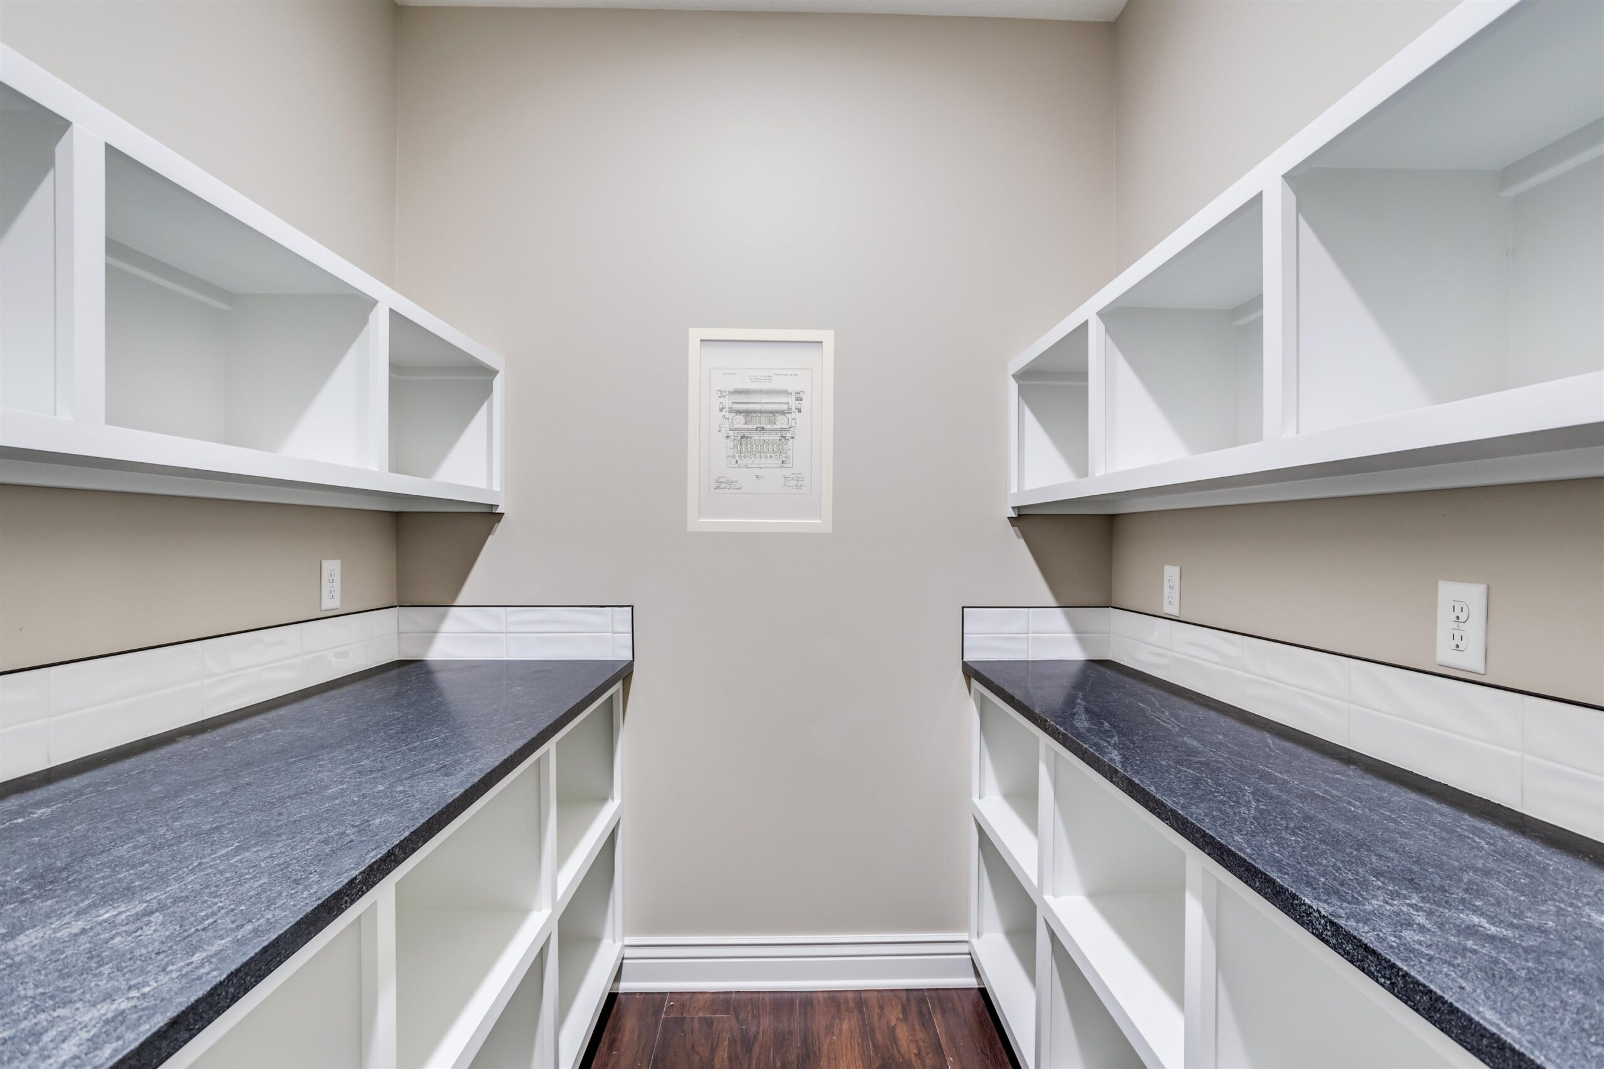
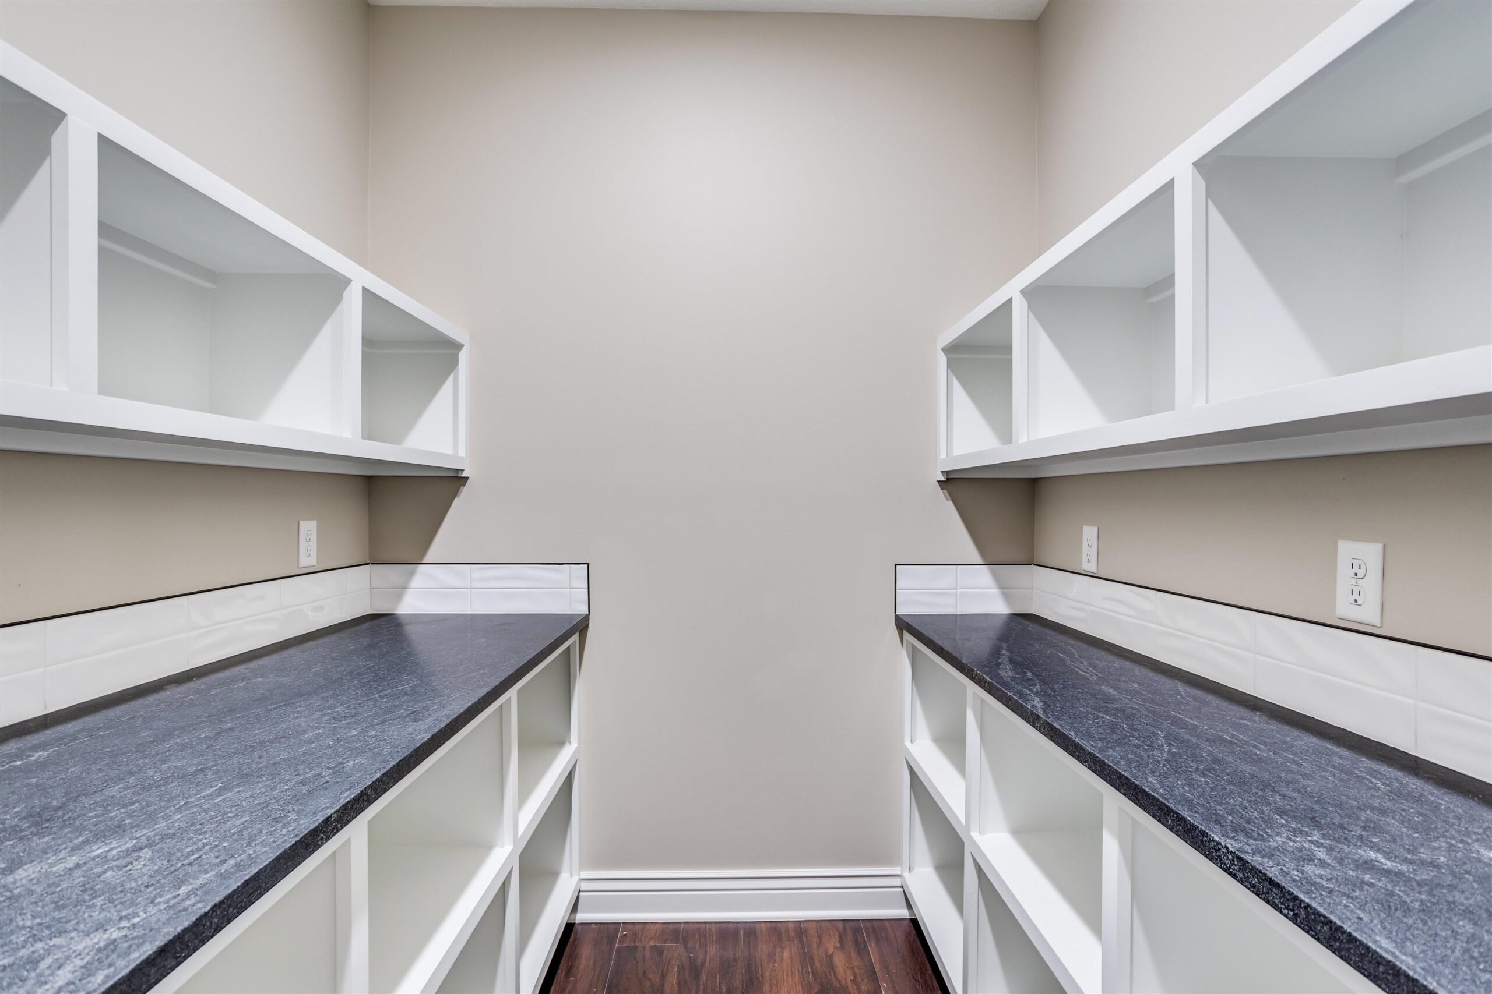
- wall art (760, 431)
